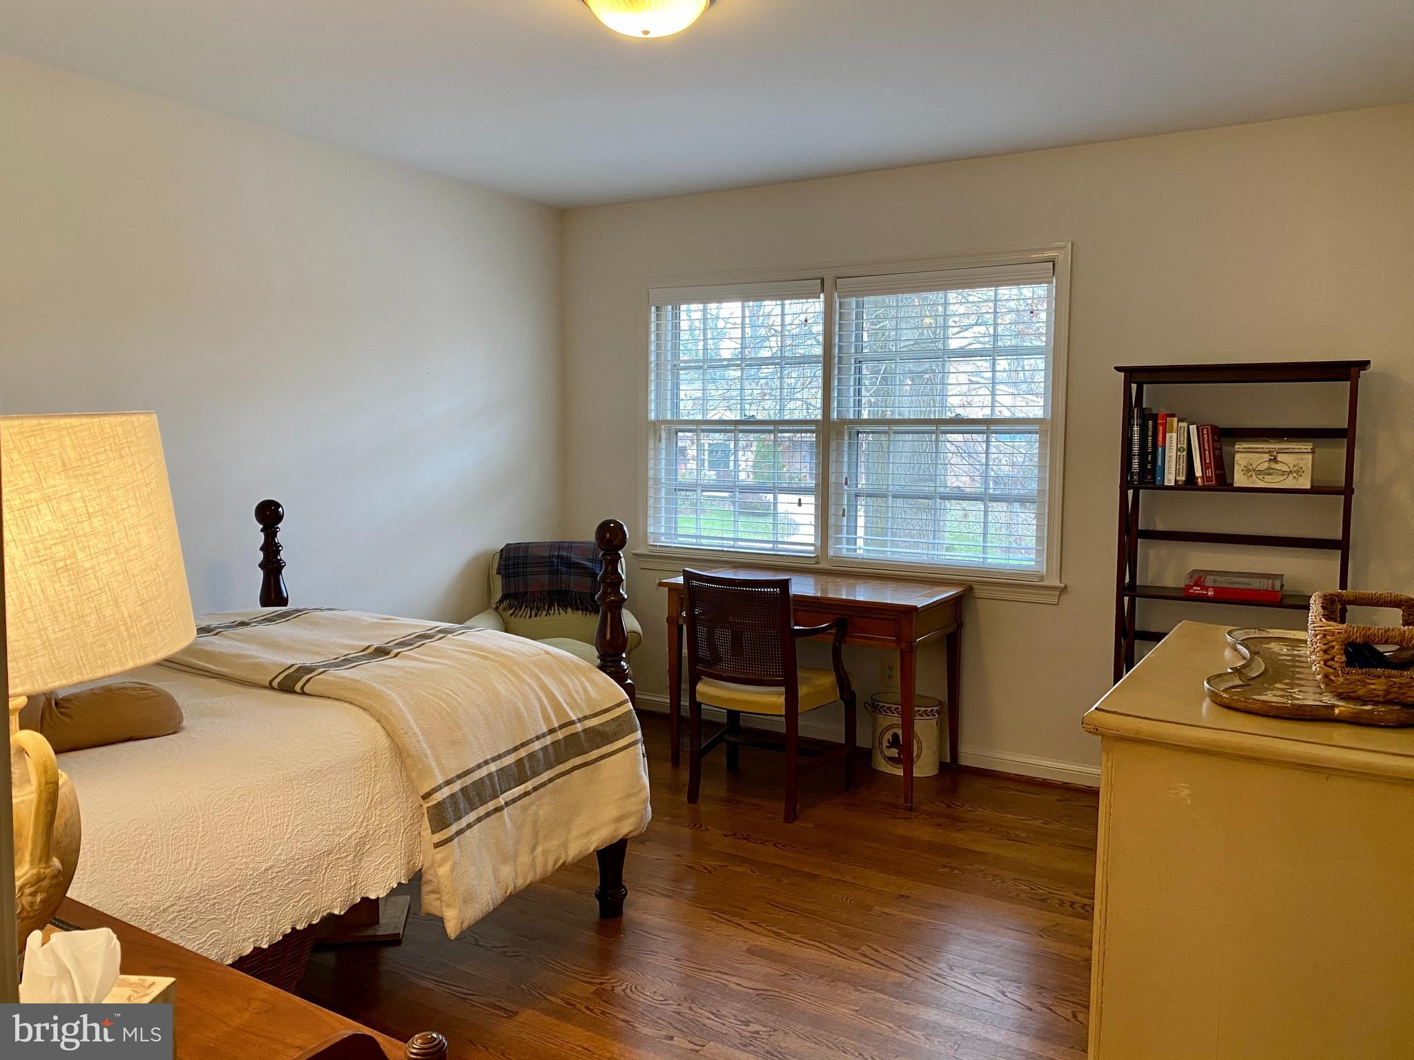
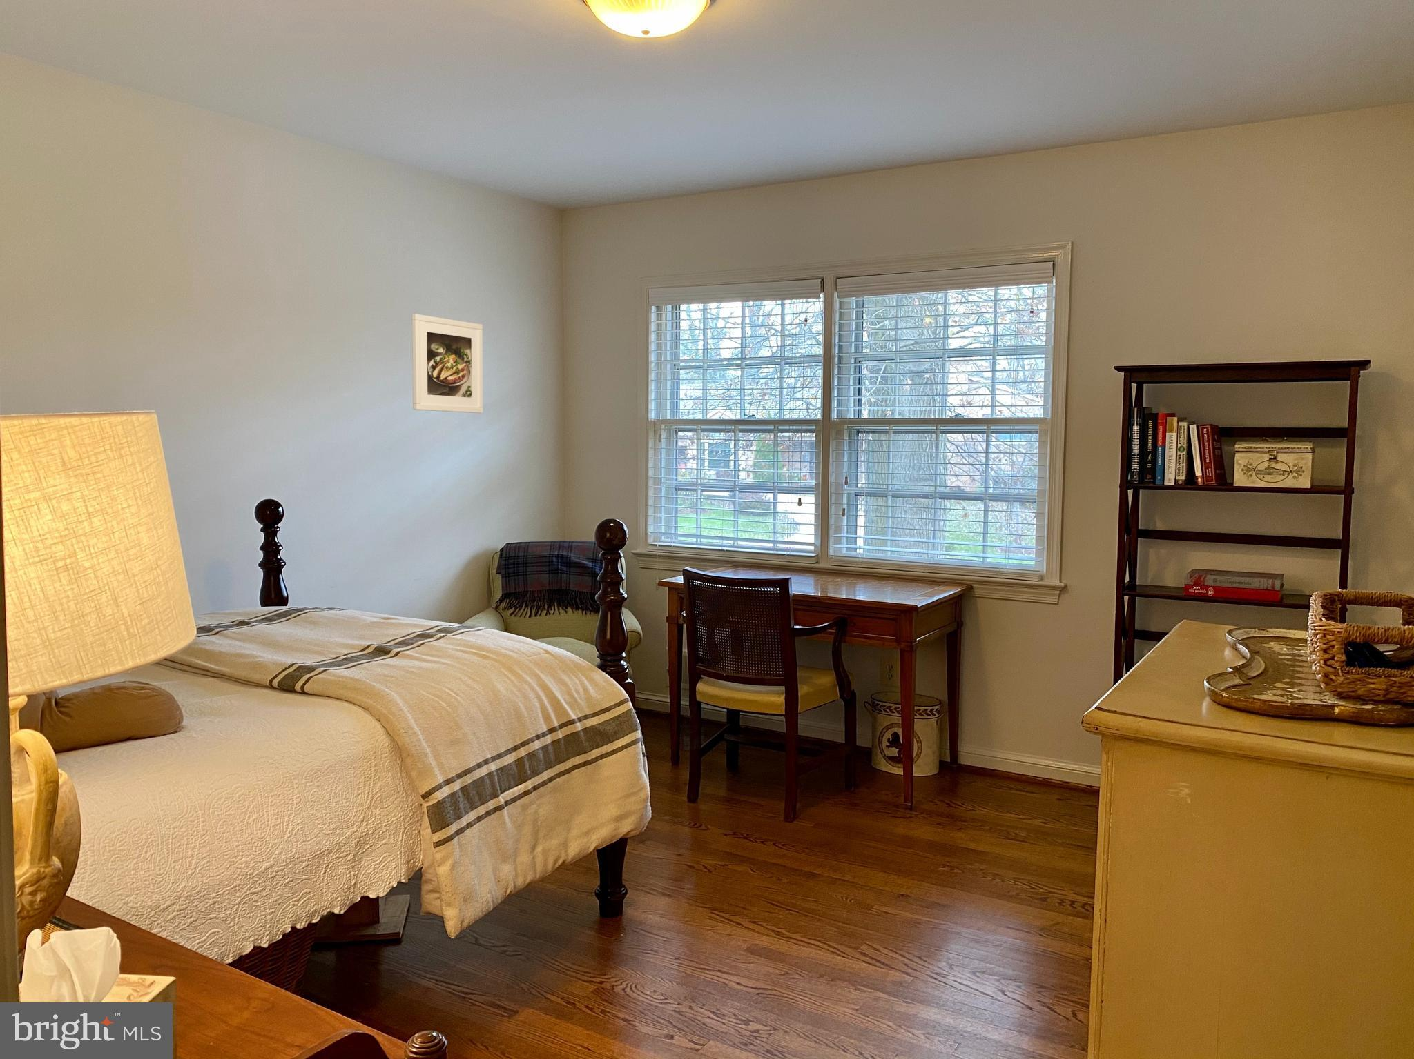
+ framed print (449, 365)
